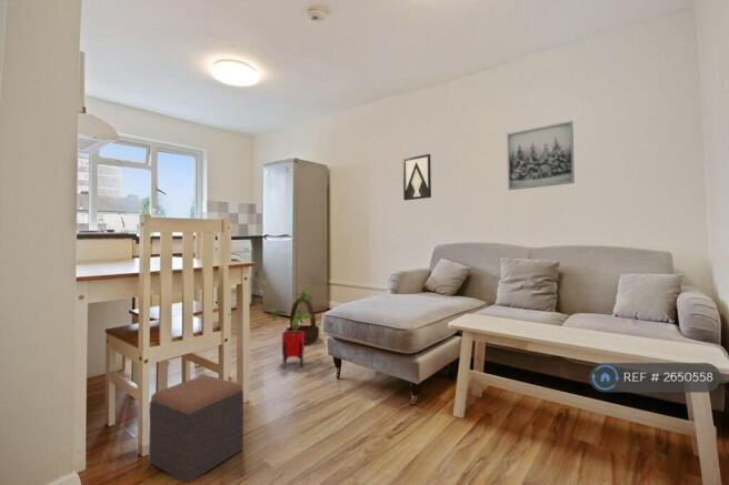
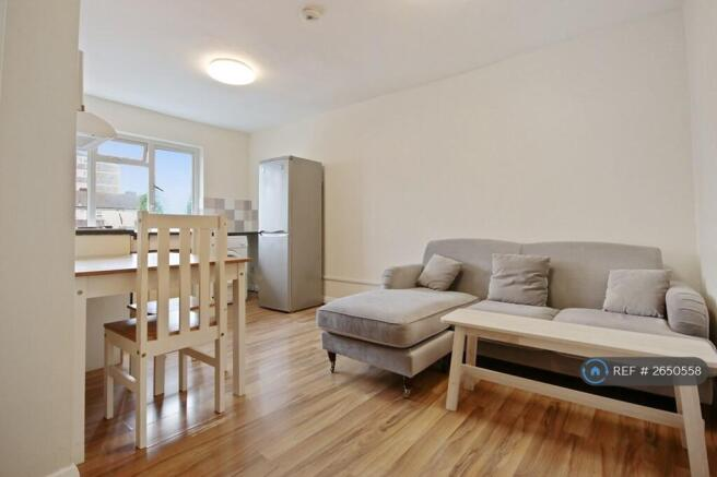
- basket (302, 325)
- wall art (539, 156)
- footstool (198, 421)
- wall art (417, 178)
- house plant (296, 327)
